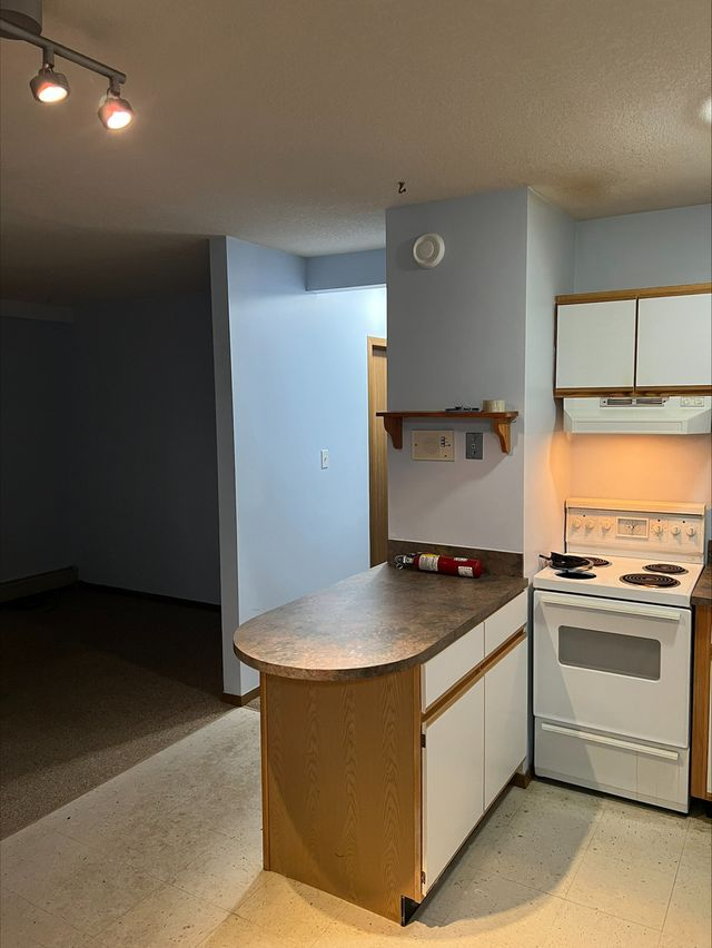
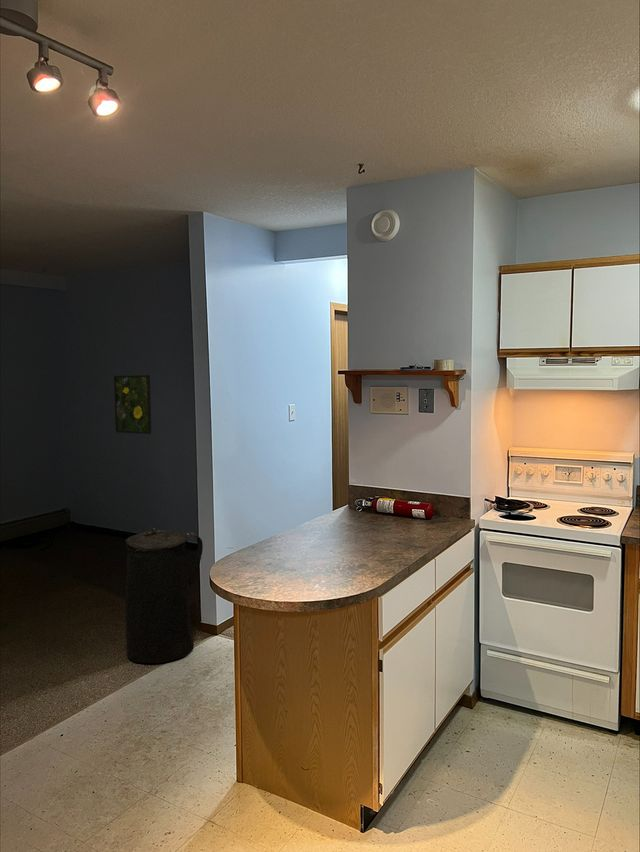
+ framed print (132, 404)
+ trash can (162, 587)
